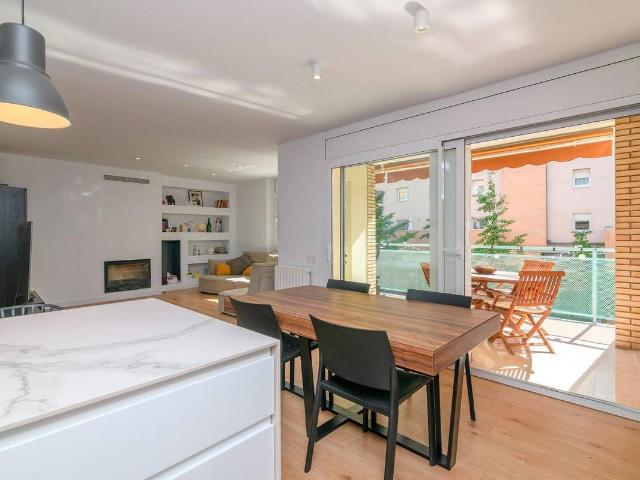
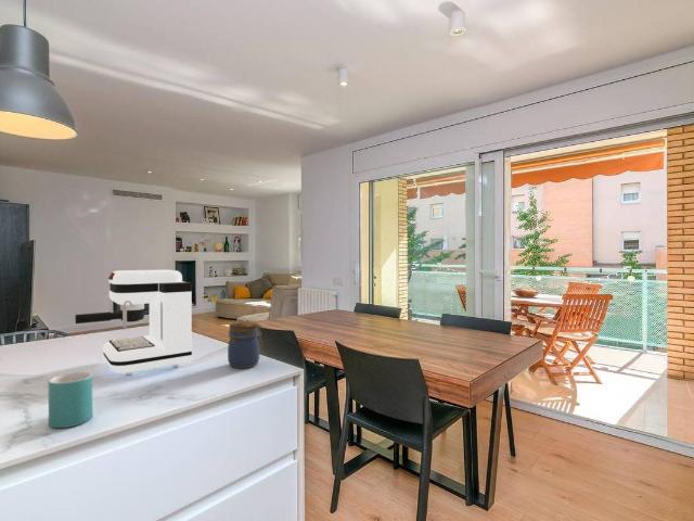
+ mug (72, 396)
+ jar (245, 343)
+ coffee maker (143, 316)
